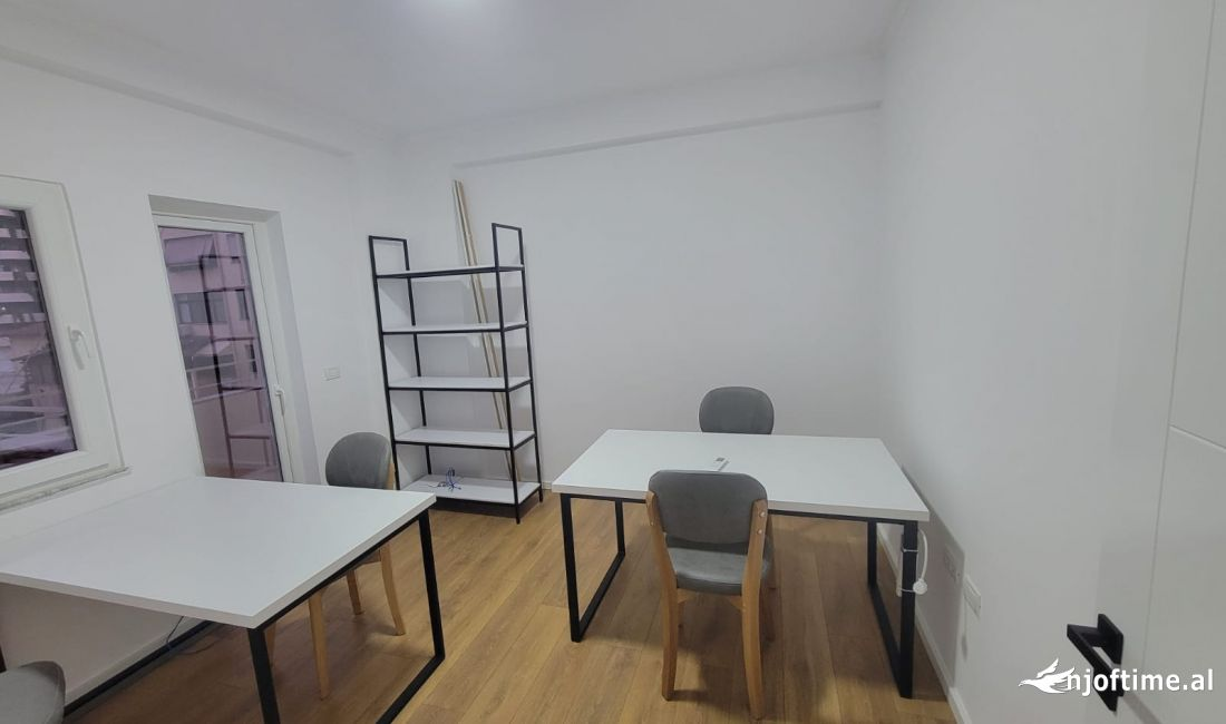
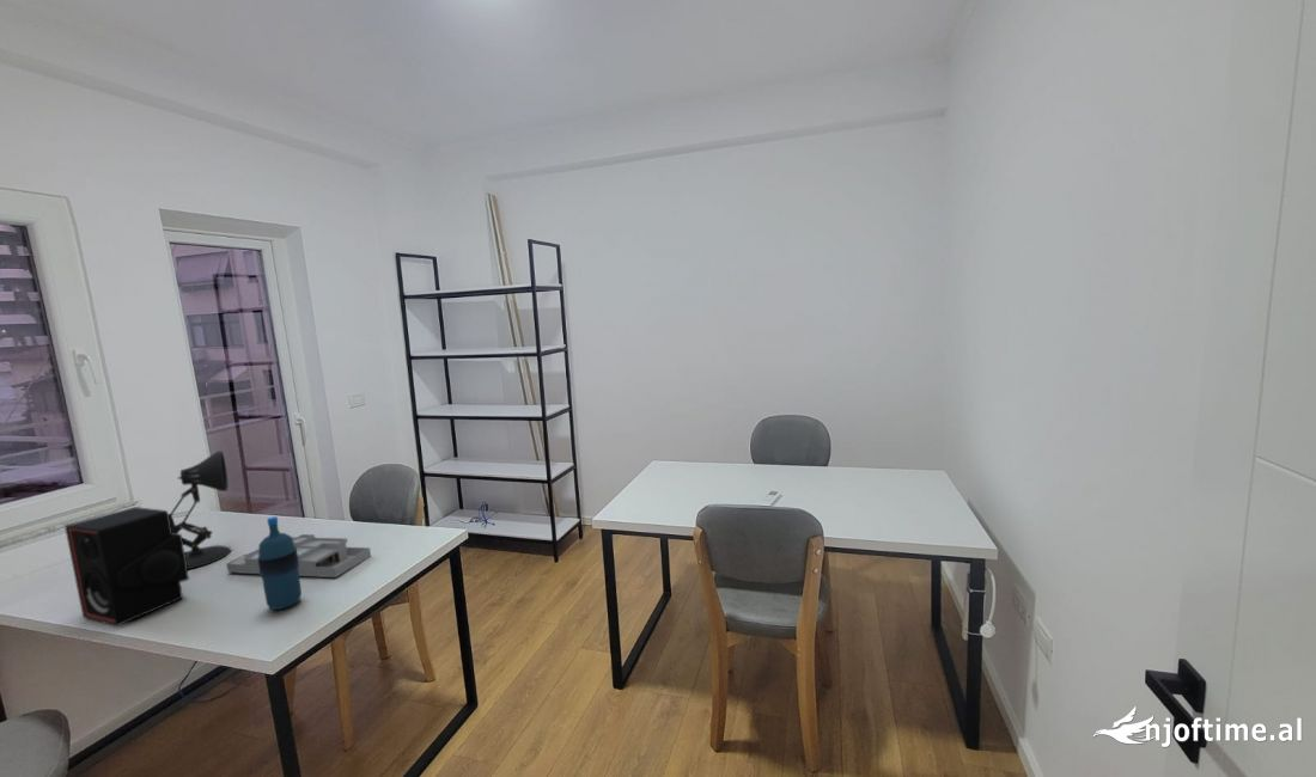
+ desk lamp (191, 507)
+ desk organizer (299, 552)
+ stereo (129, 562)
+ water bottle (279, 562)
